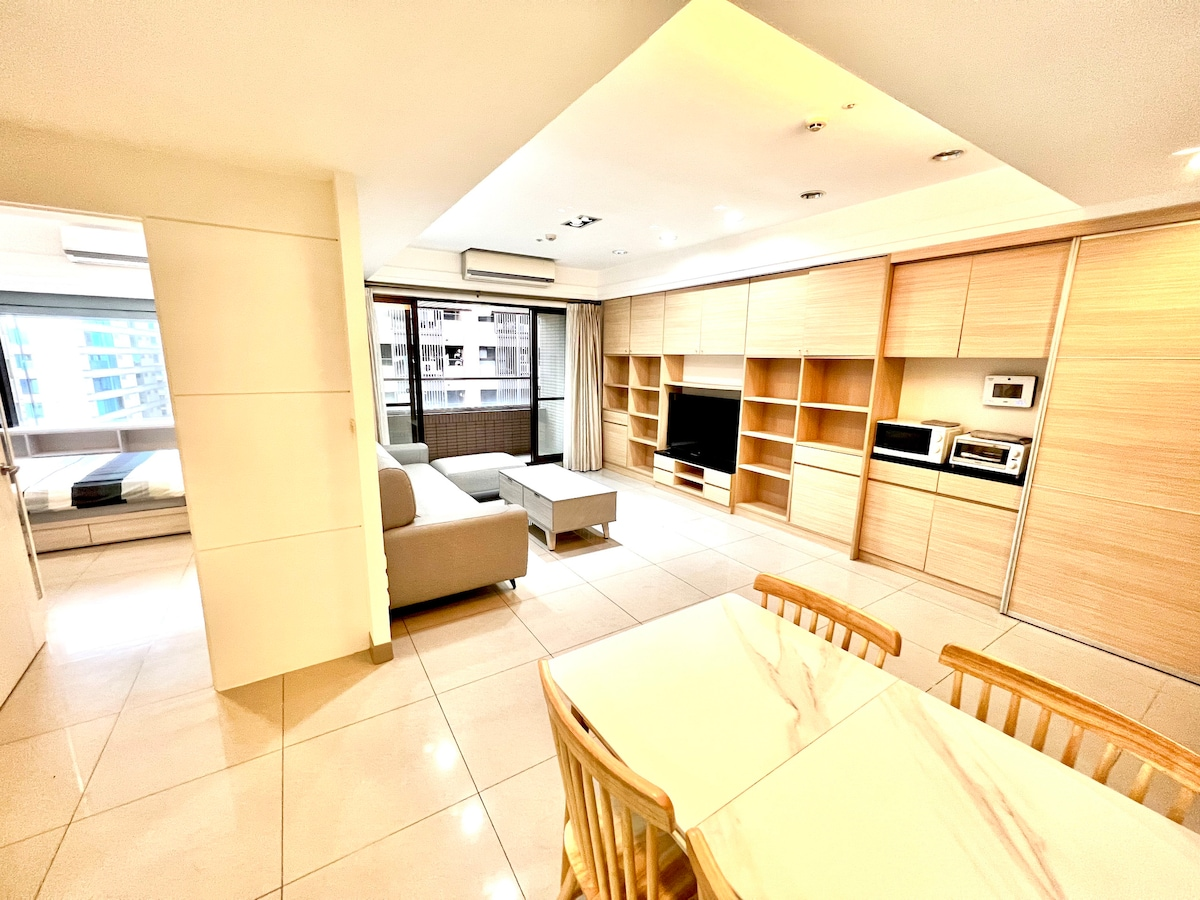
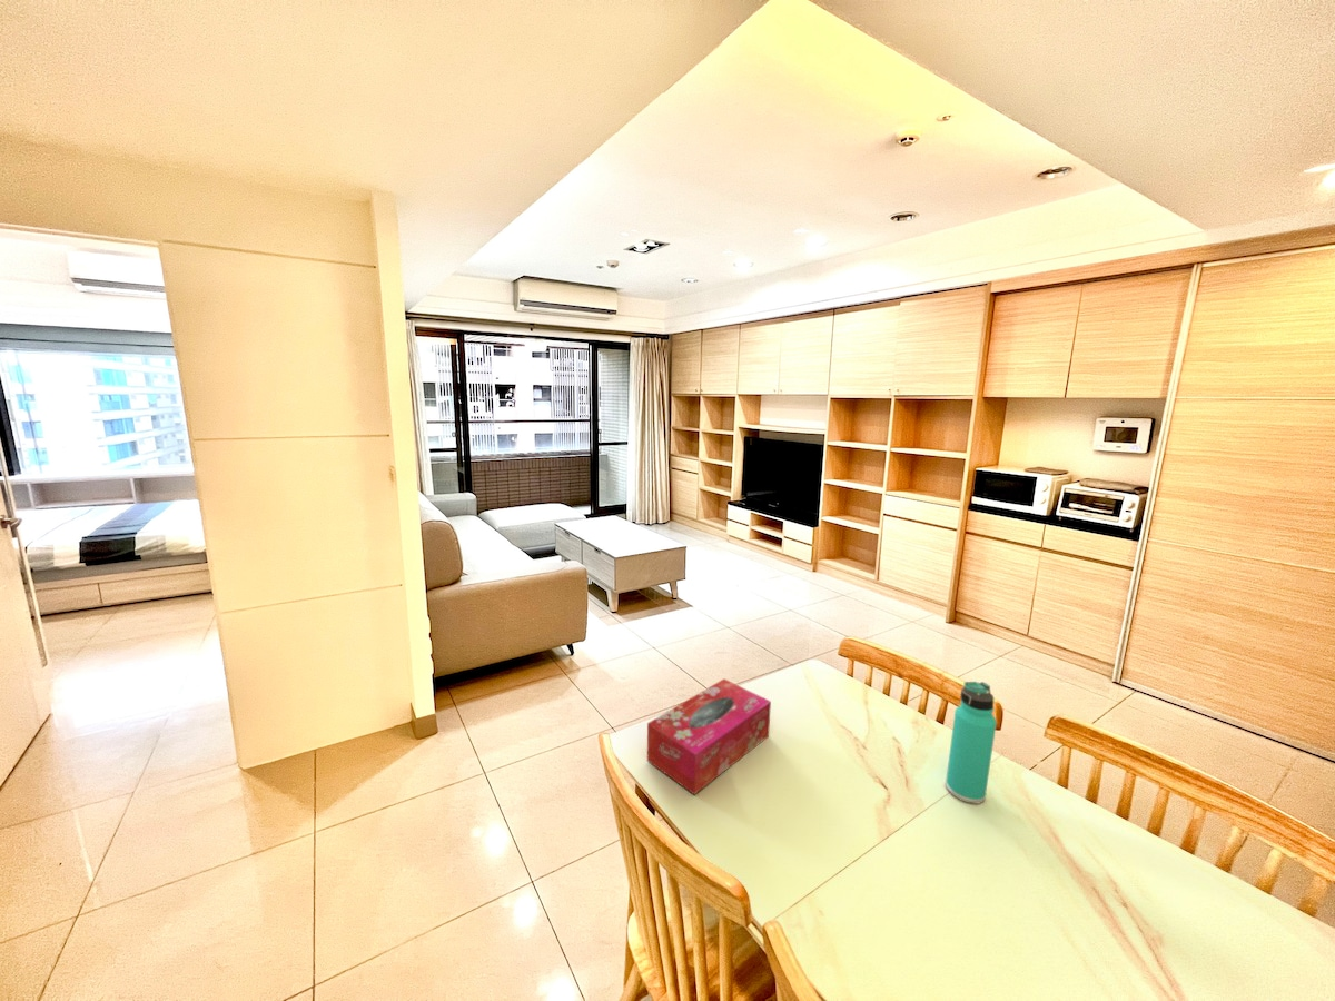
+ thermos bottle (971, 739)
+ tissue box (711, 730)
